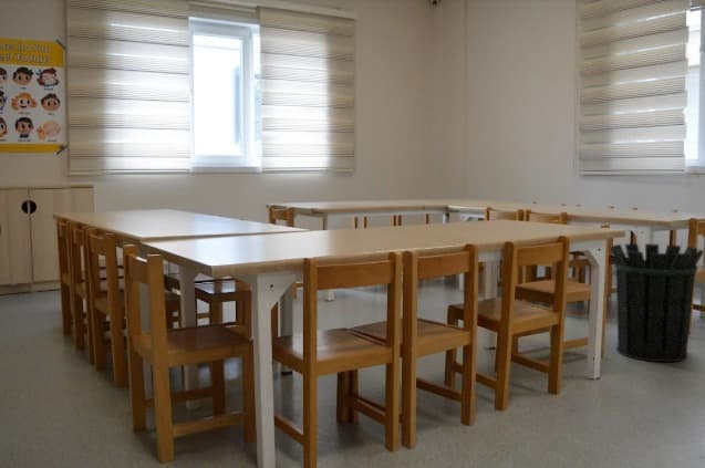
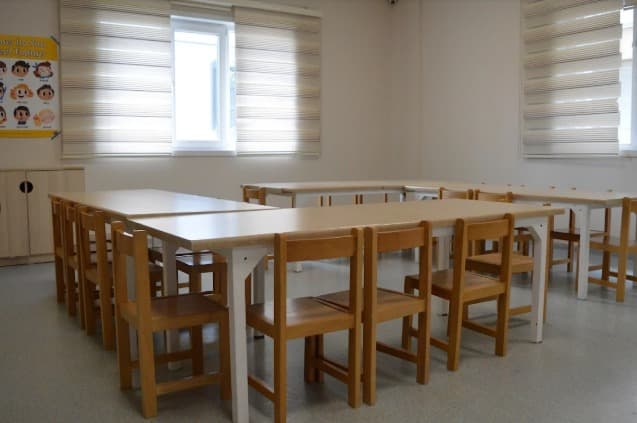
- waste bin (653, 301)
